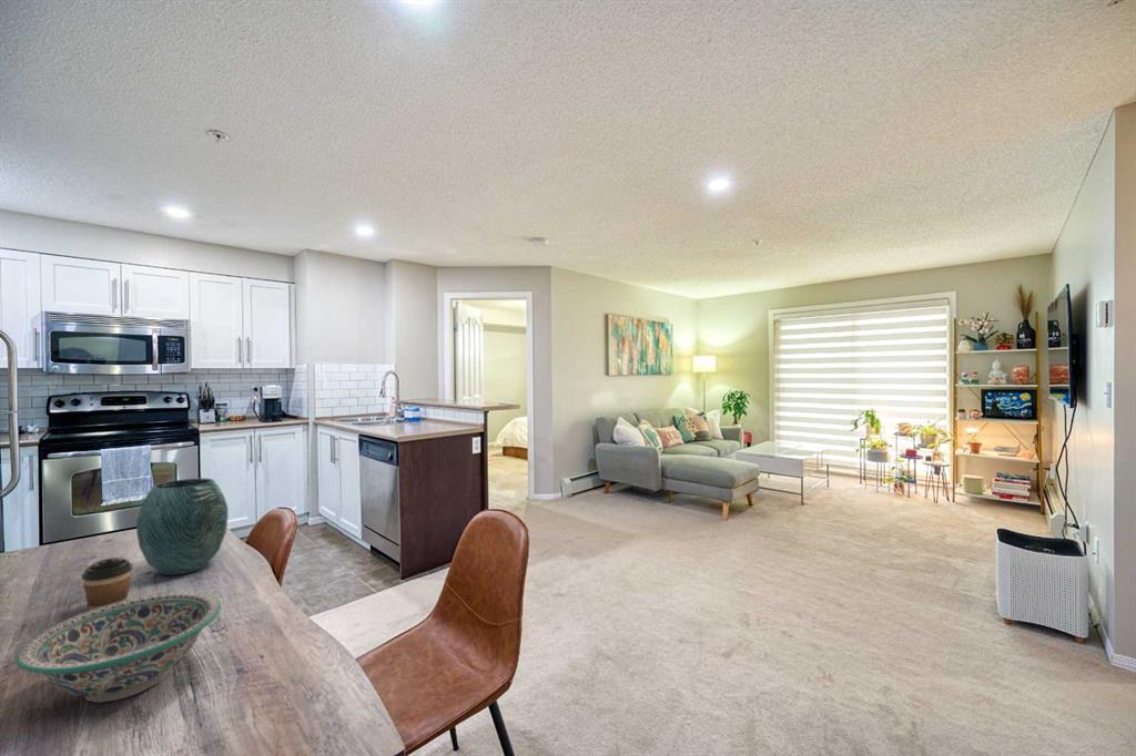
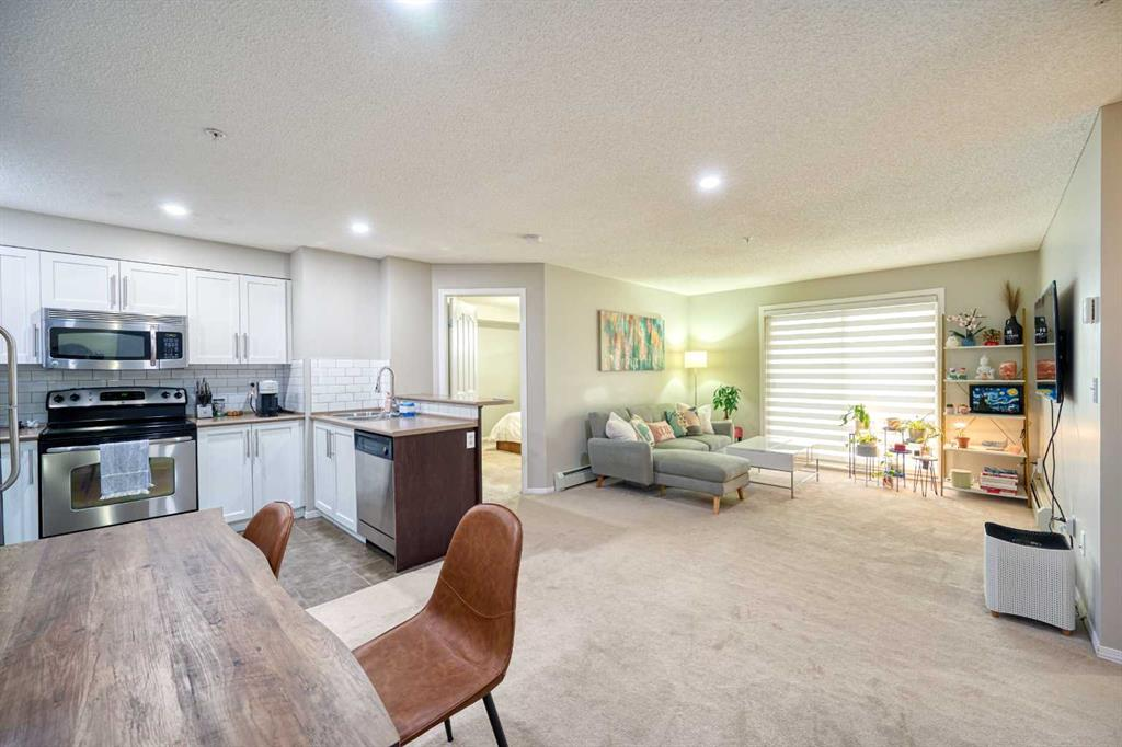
- vase (184, 525)
- decorative bowl (129, 653)
- coffee cup (108, 582)
